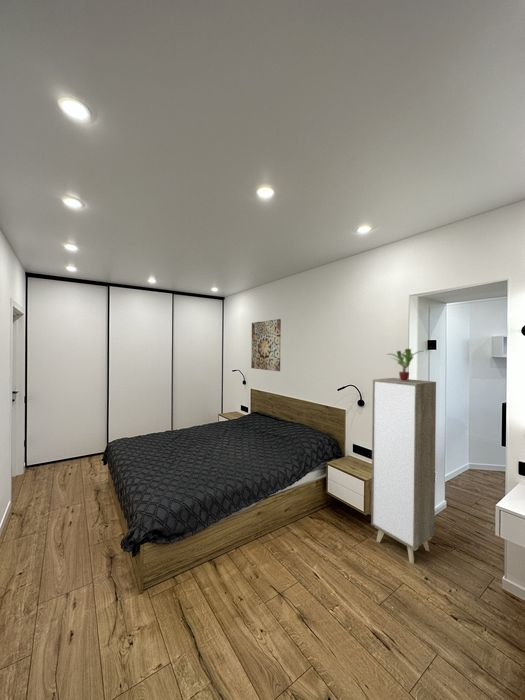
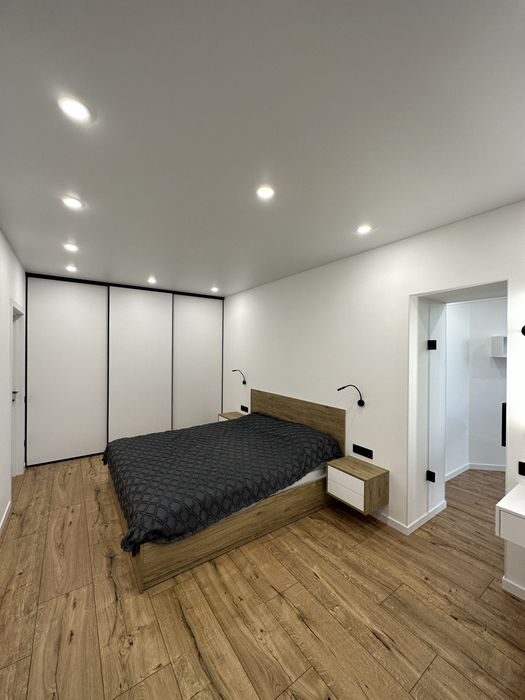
- wall art (265, 345)
- cabinet (403, 463)
- potted plant (403, 364)
